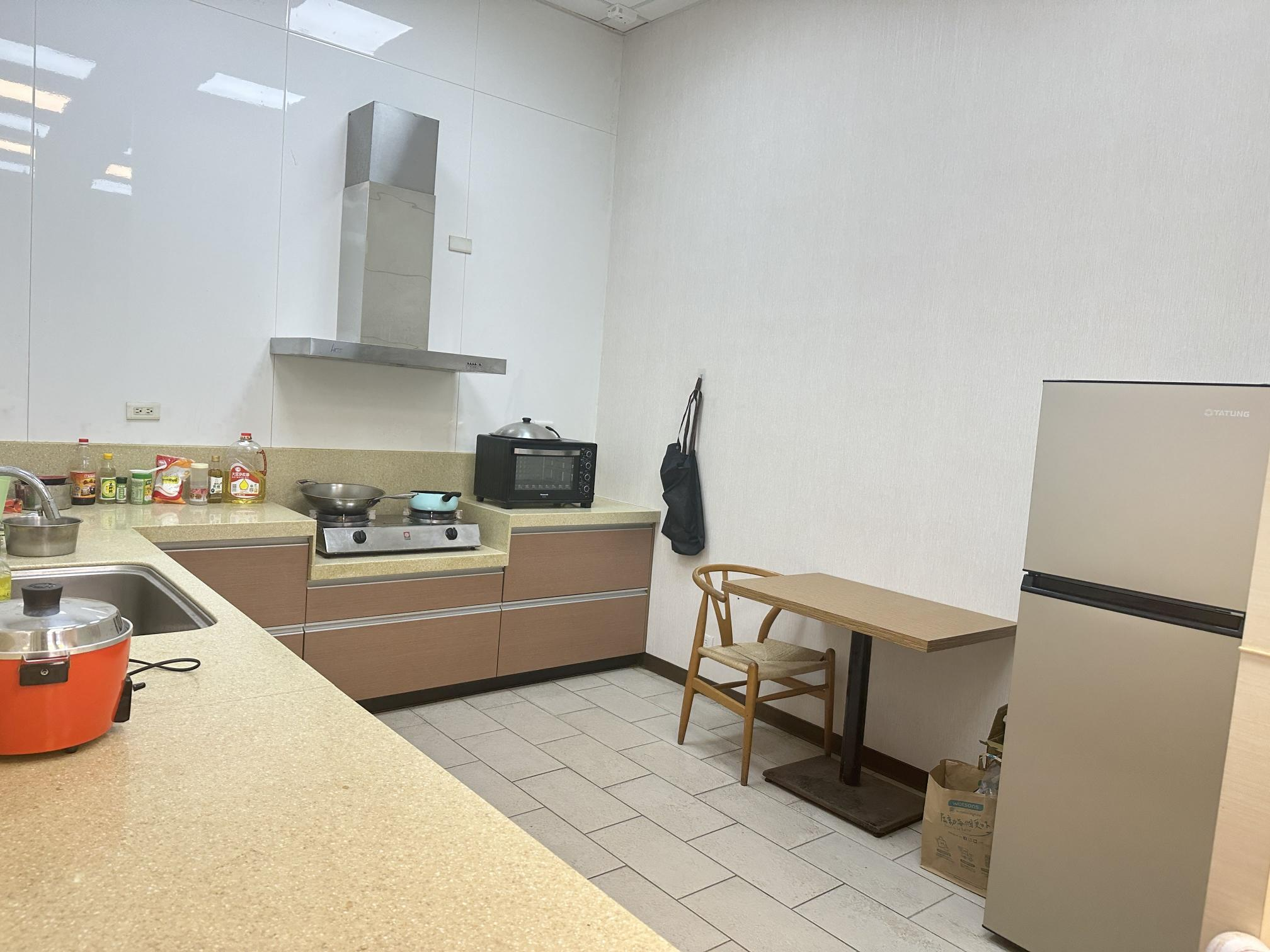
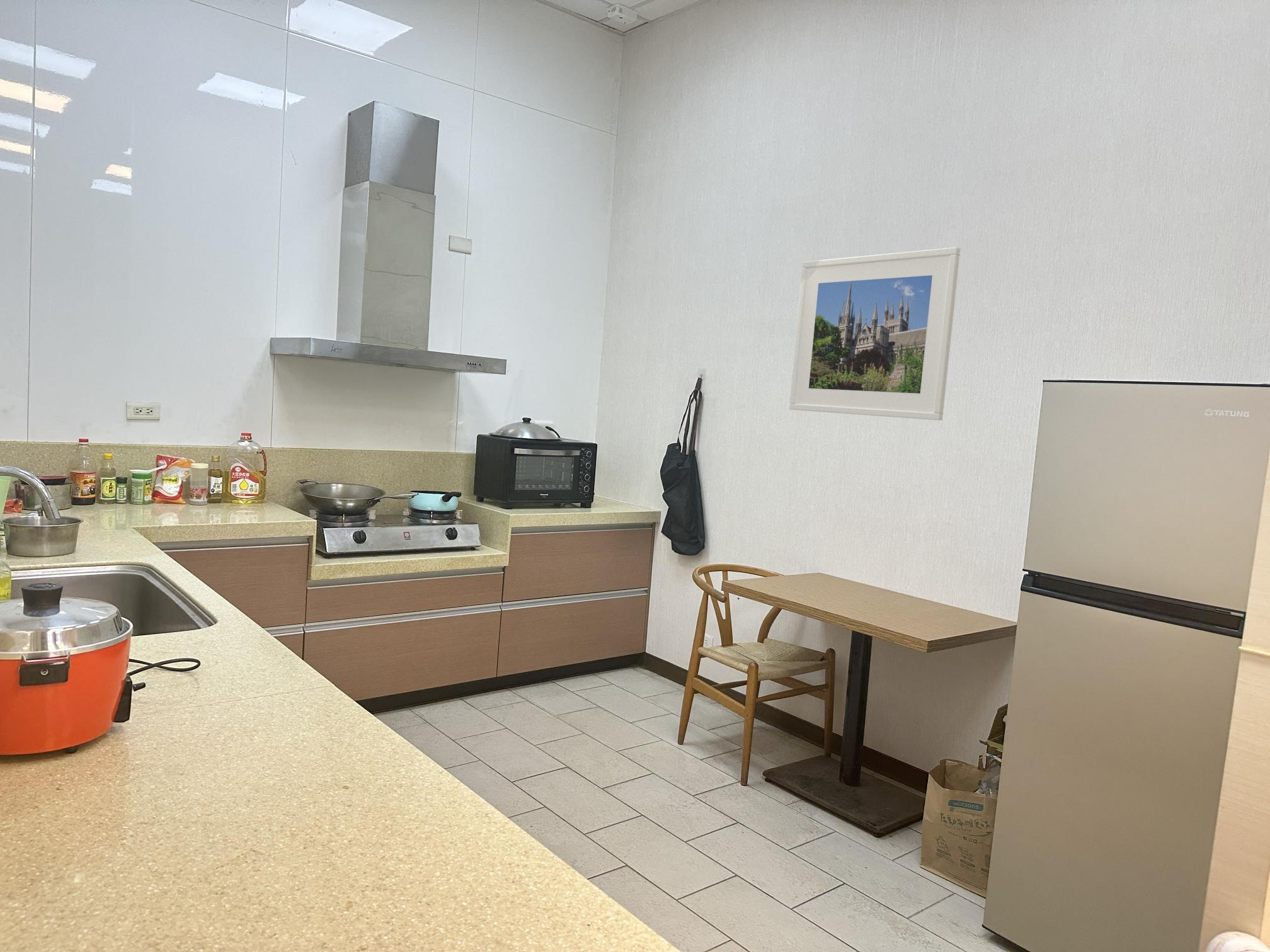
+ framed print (867, 335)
